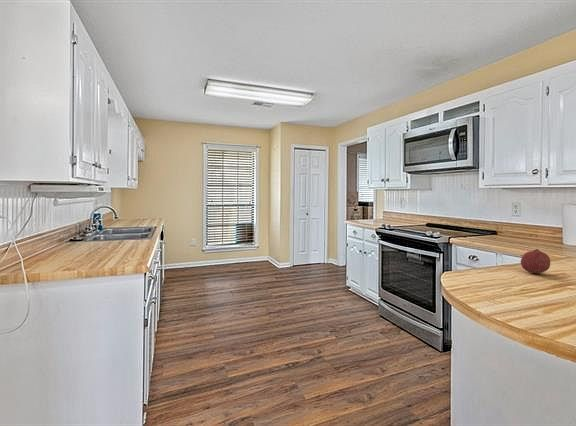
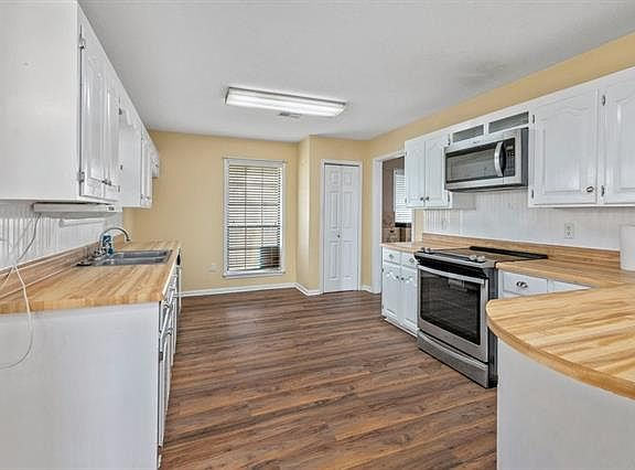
- fruit (535, 261)
